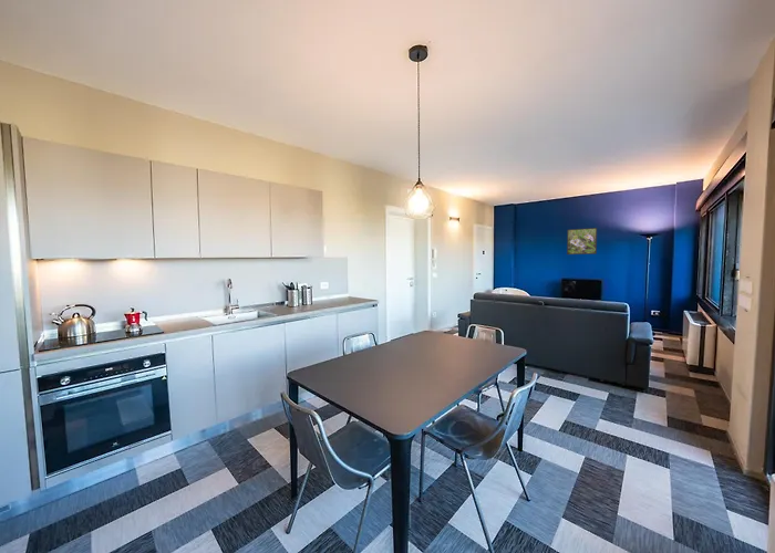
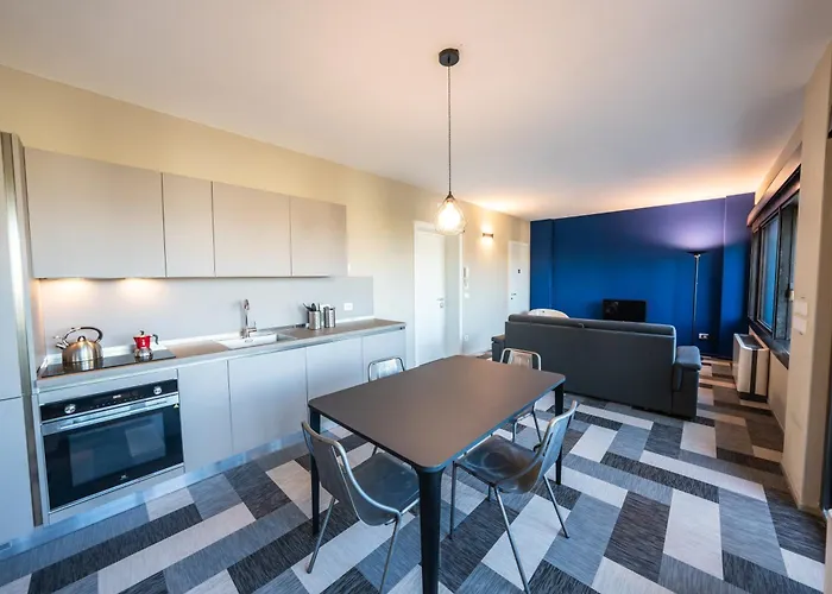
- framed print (581, 241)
